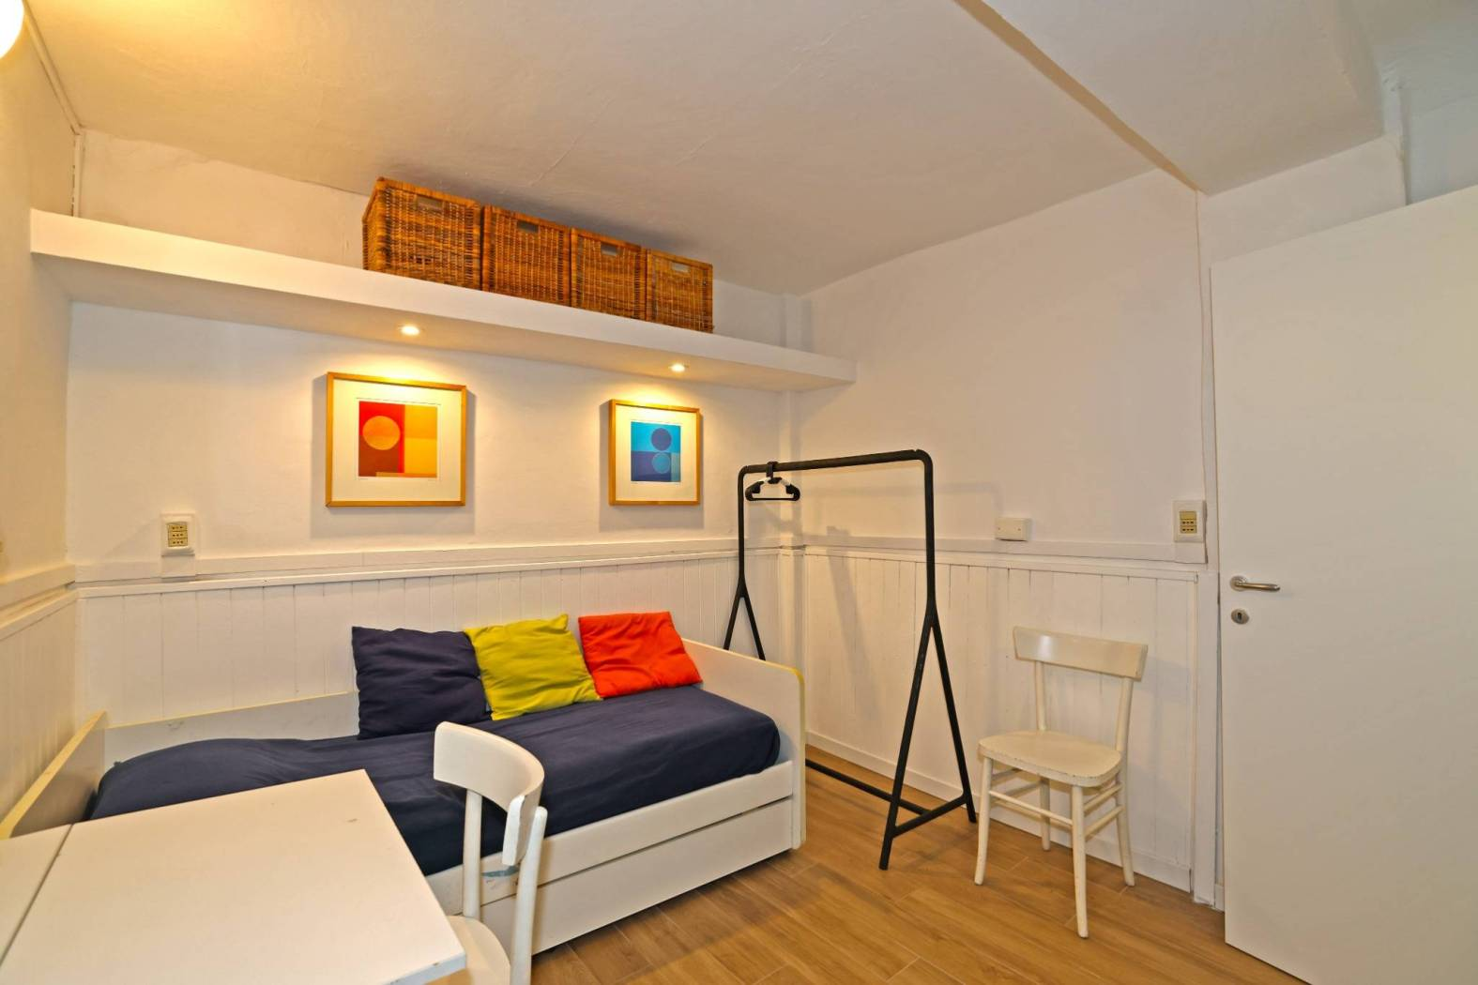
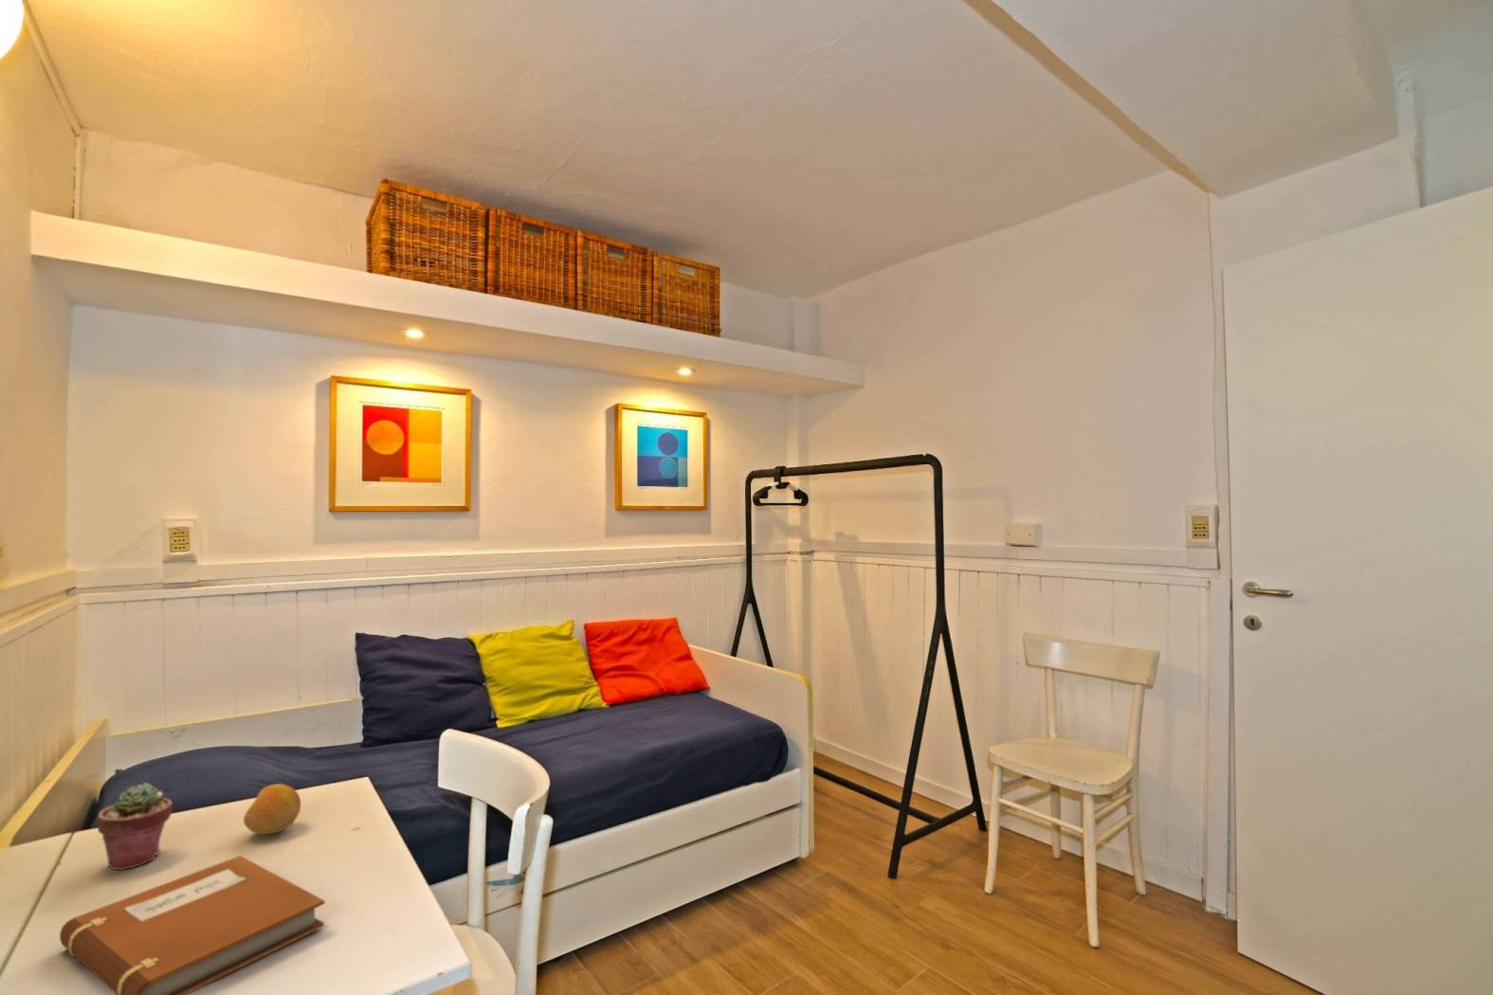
+ notebook (192, 922)
+ fruit (272, 807)
+ potted succulent (134, 823)
